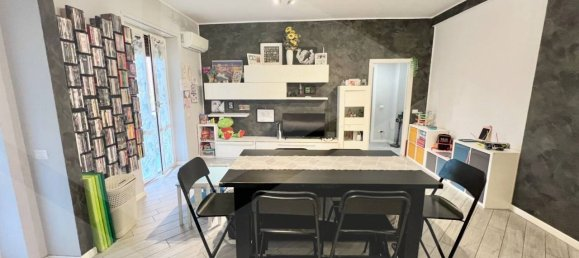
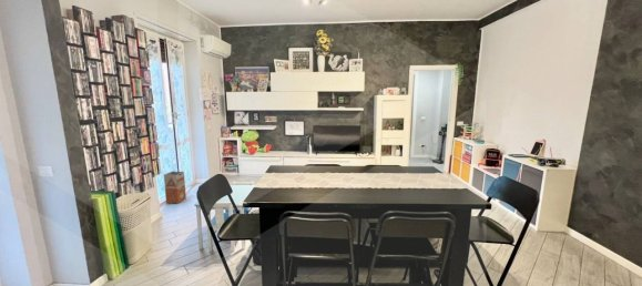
+ waste bin (175, 186)
